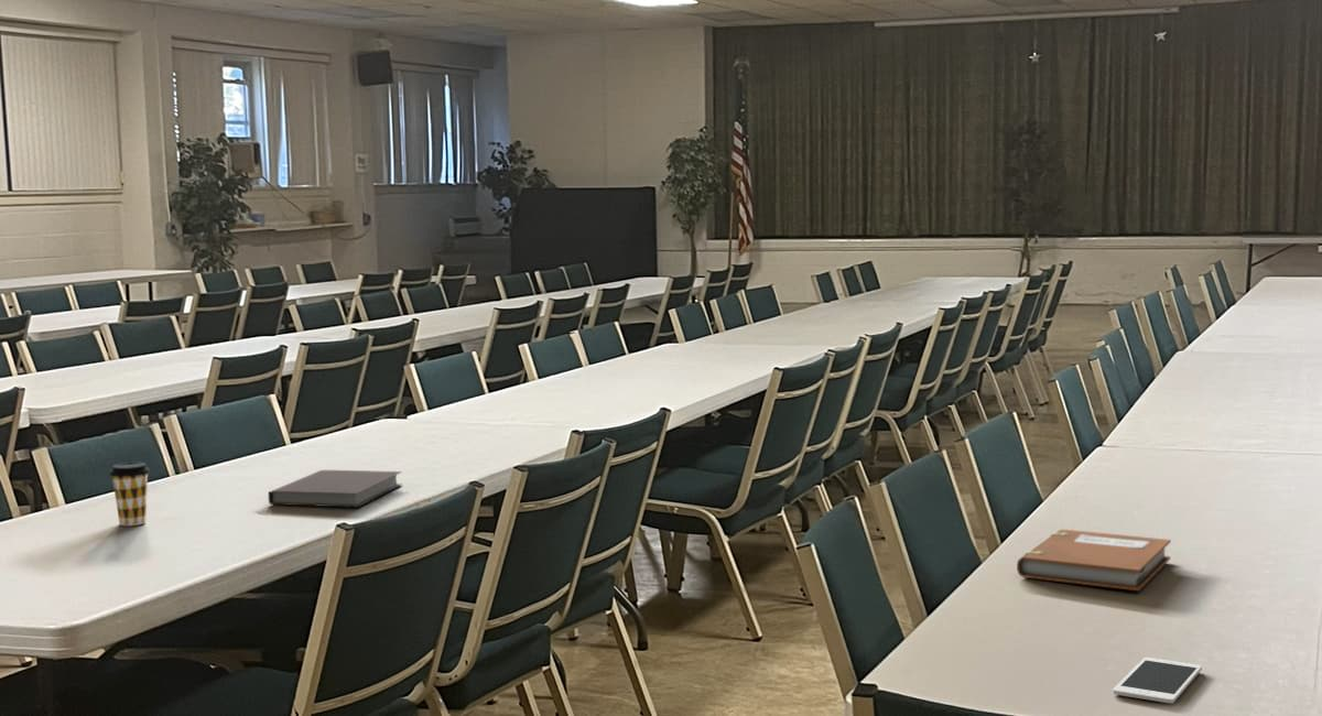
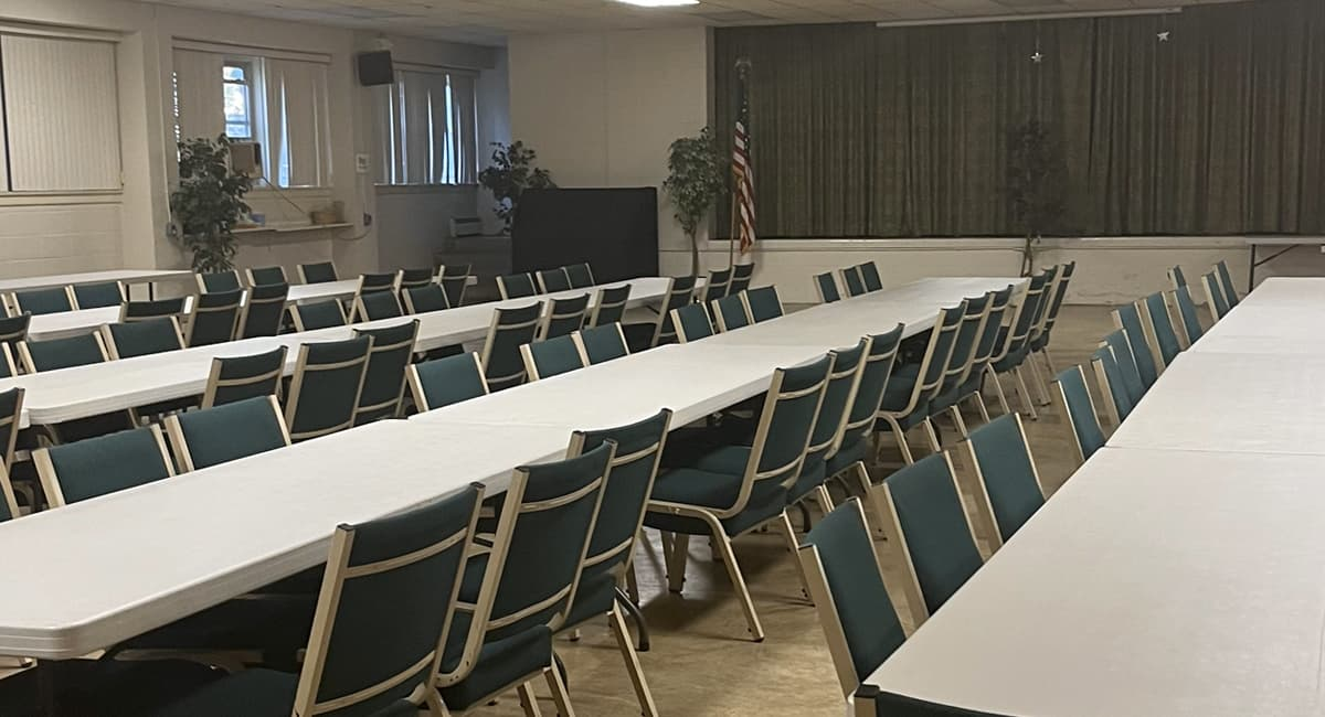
- coffee cup (130, 493)
- notebook (337, 487)
- notebook (1095, 556)
- cell phone (1158, 679)
